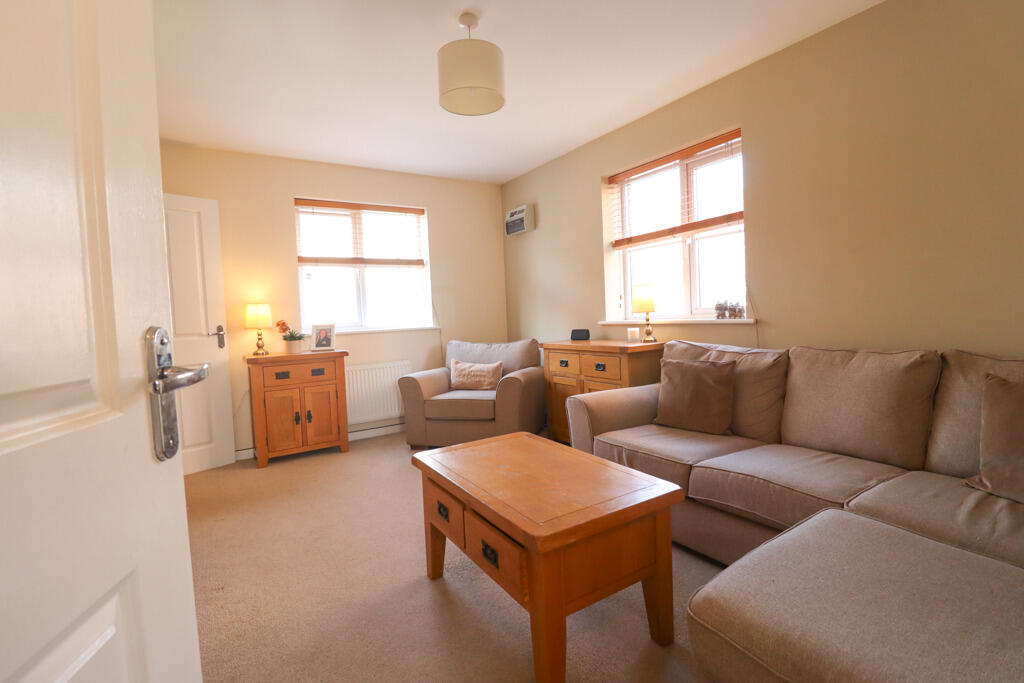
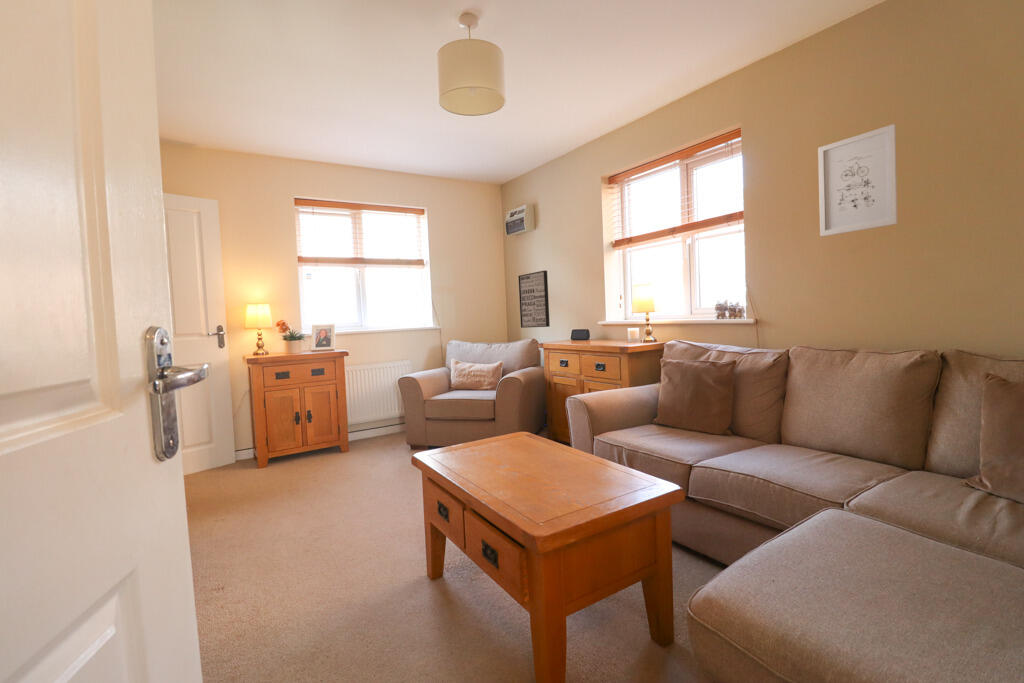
+ wall art (533, 300)
+ wall art (855, 183)
